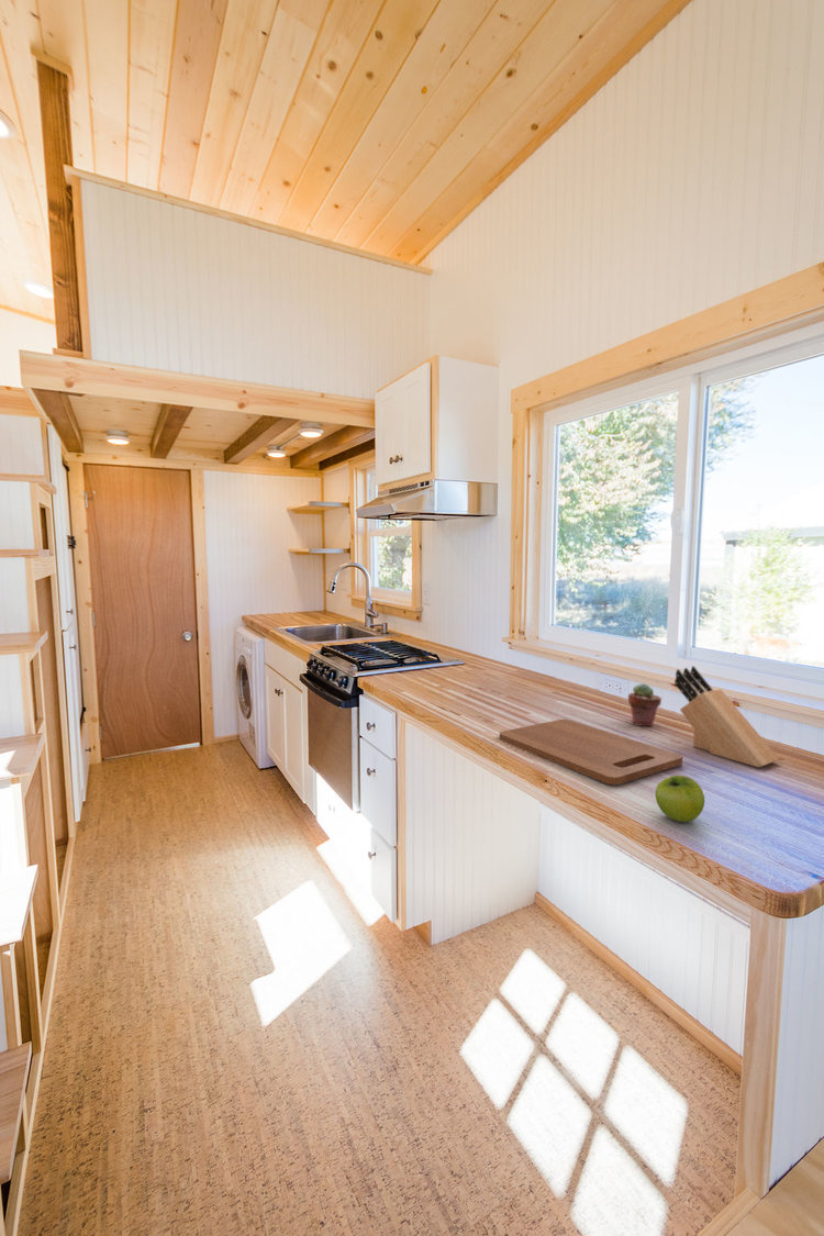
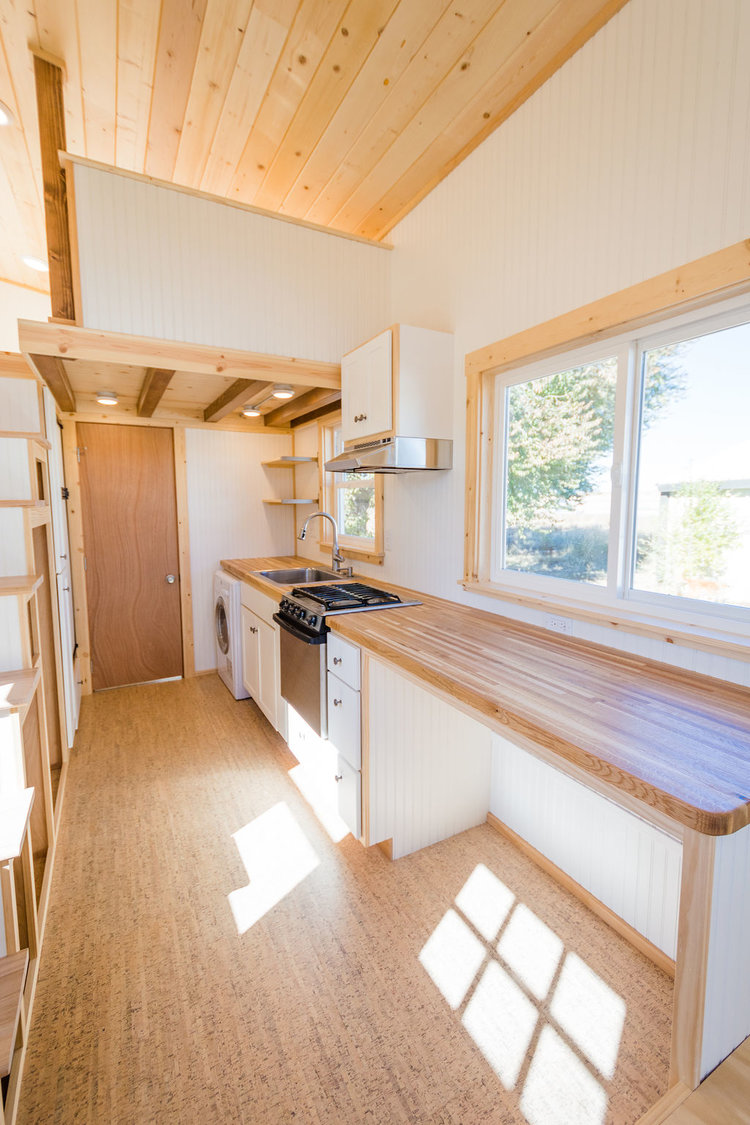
- potted succulent (644, 703)
- knife block (721, 712)
- fruit (679, 798)
- cutting board (584, 746)
